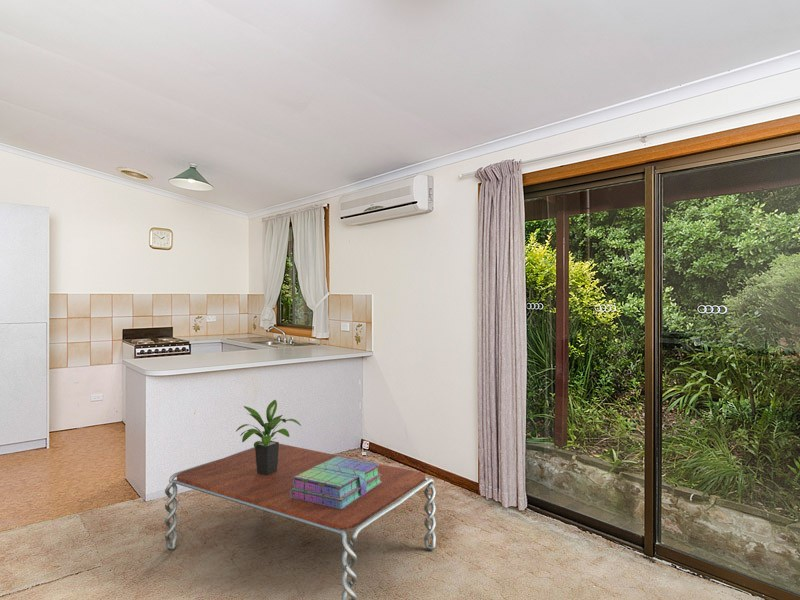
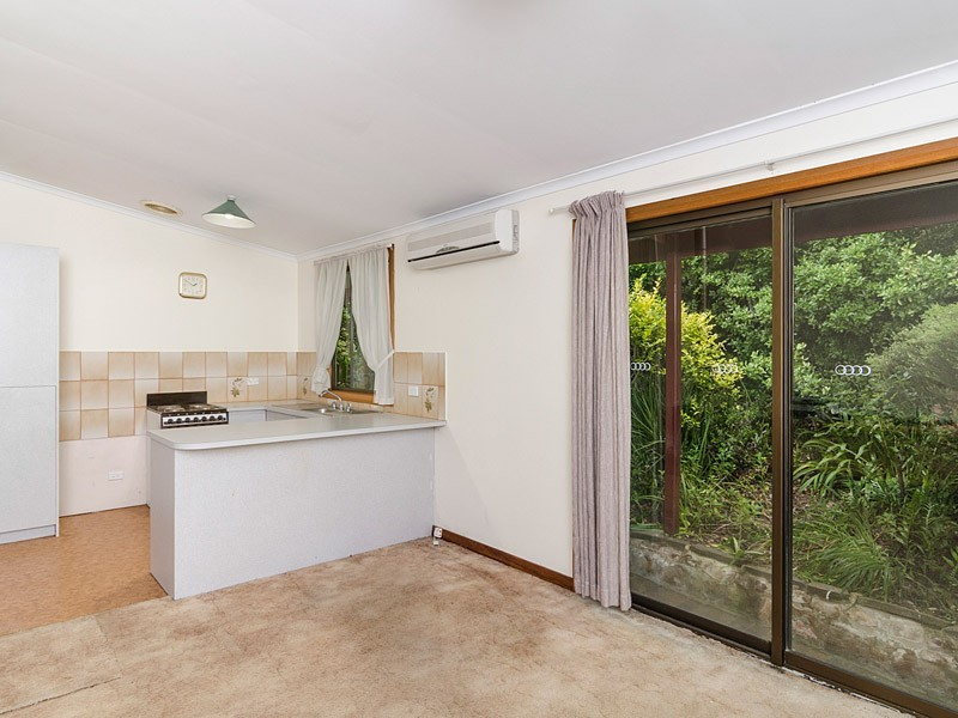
- coffee table (300, 511)
- potted plant (267, 438)
- stack of books (338, 479)
